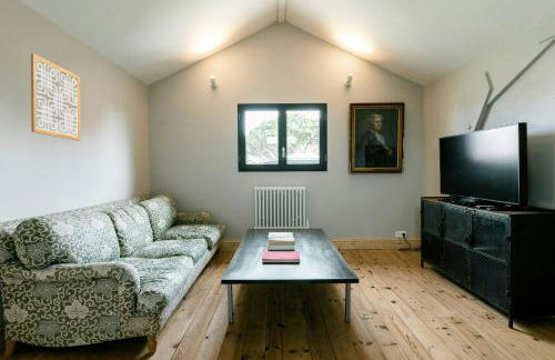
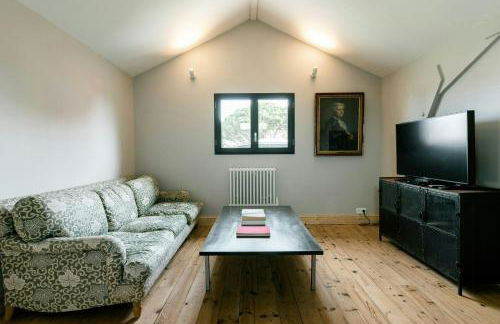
- wall art (58, 99)
